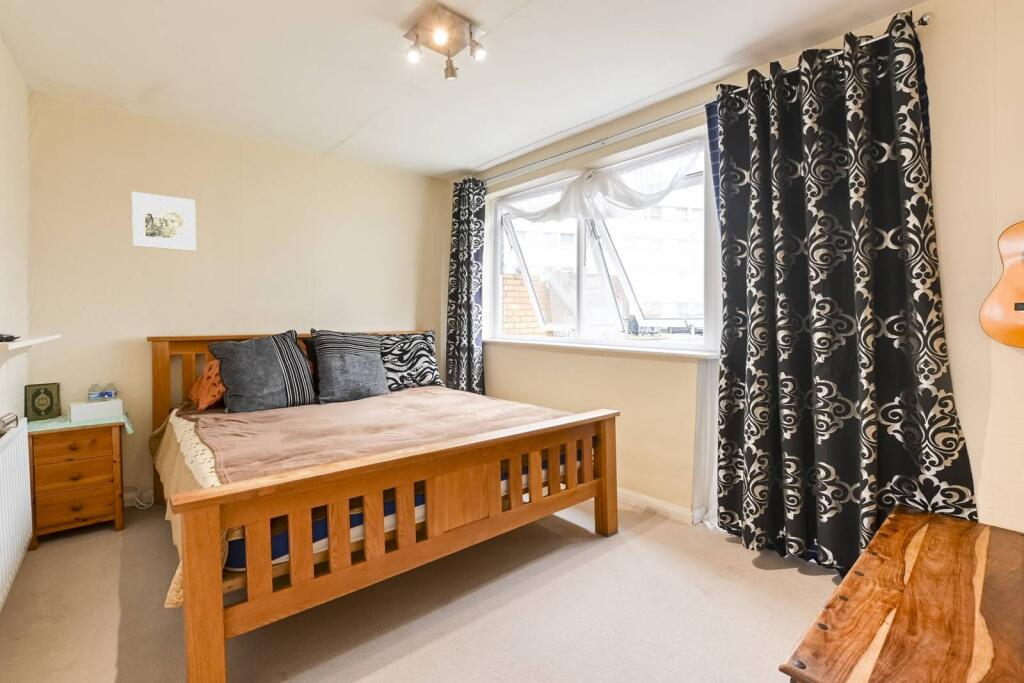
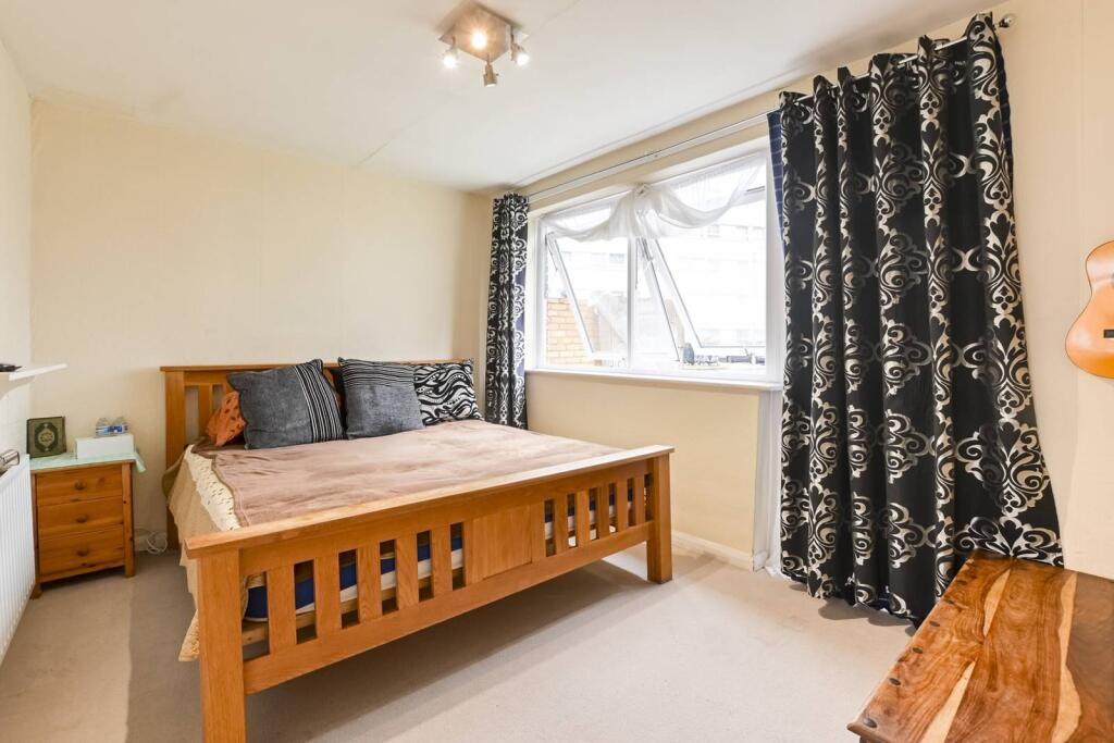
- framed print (165, 222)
